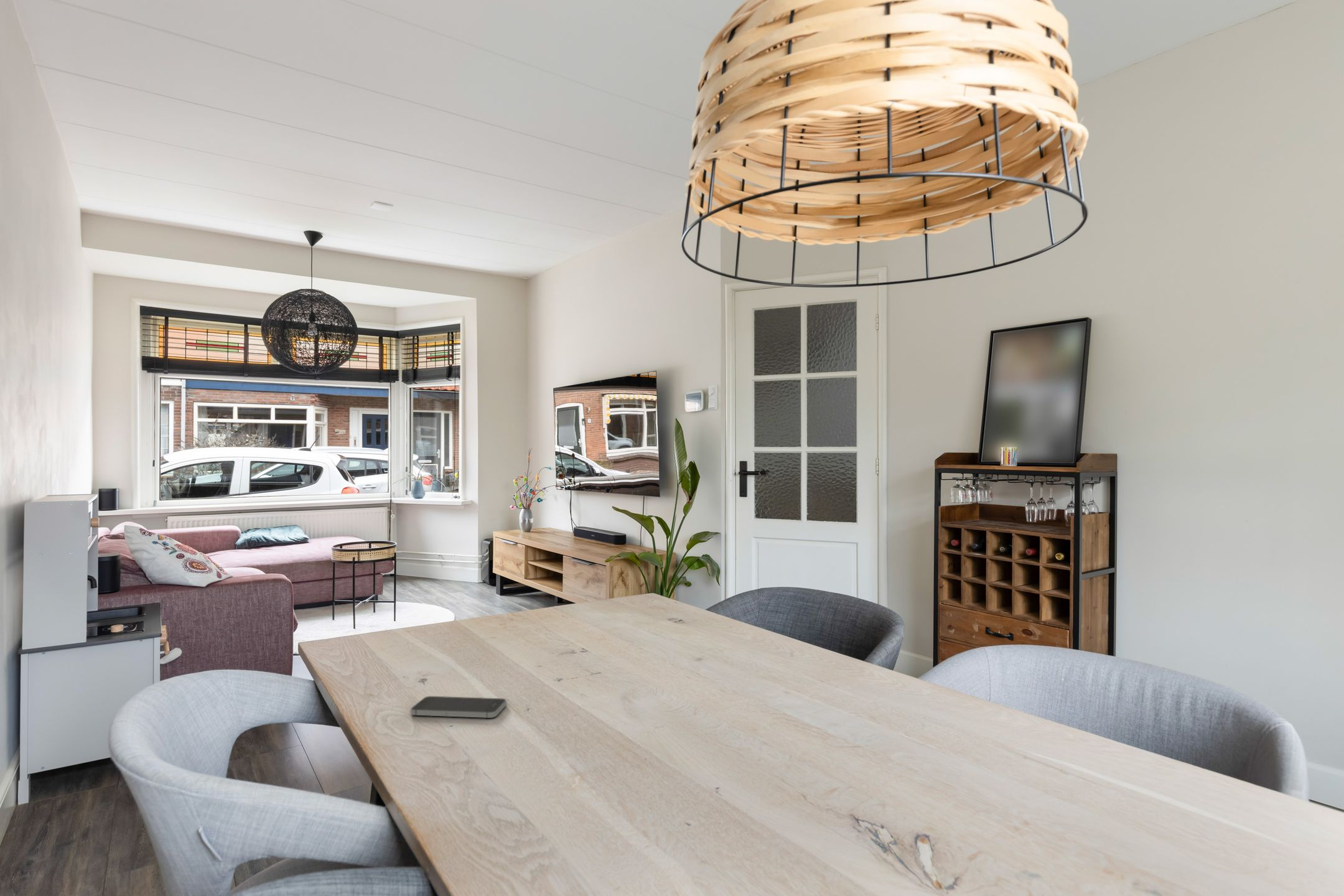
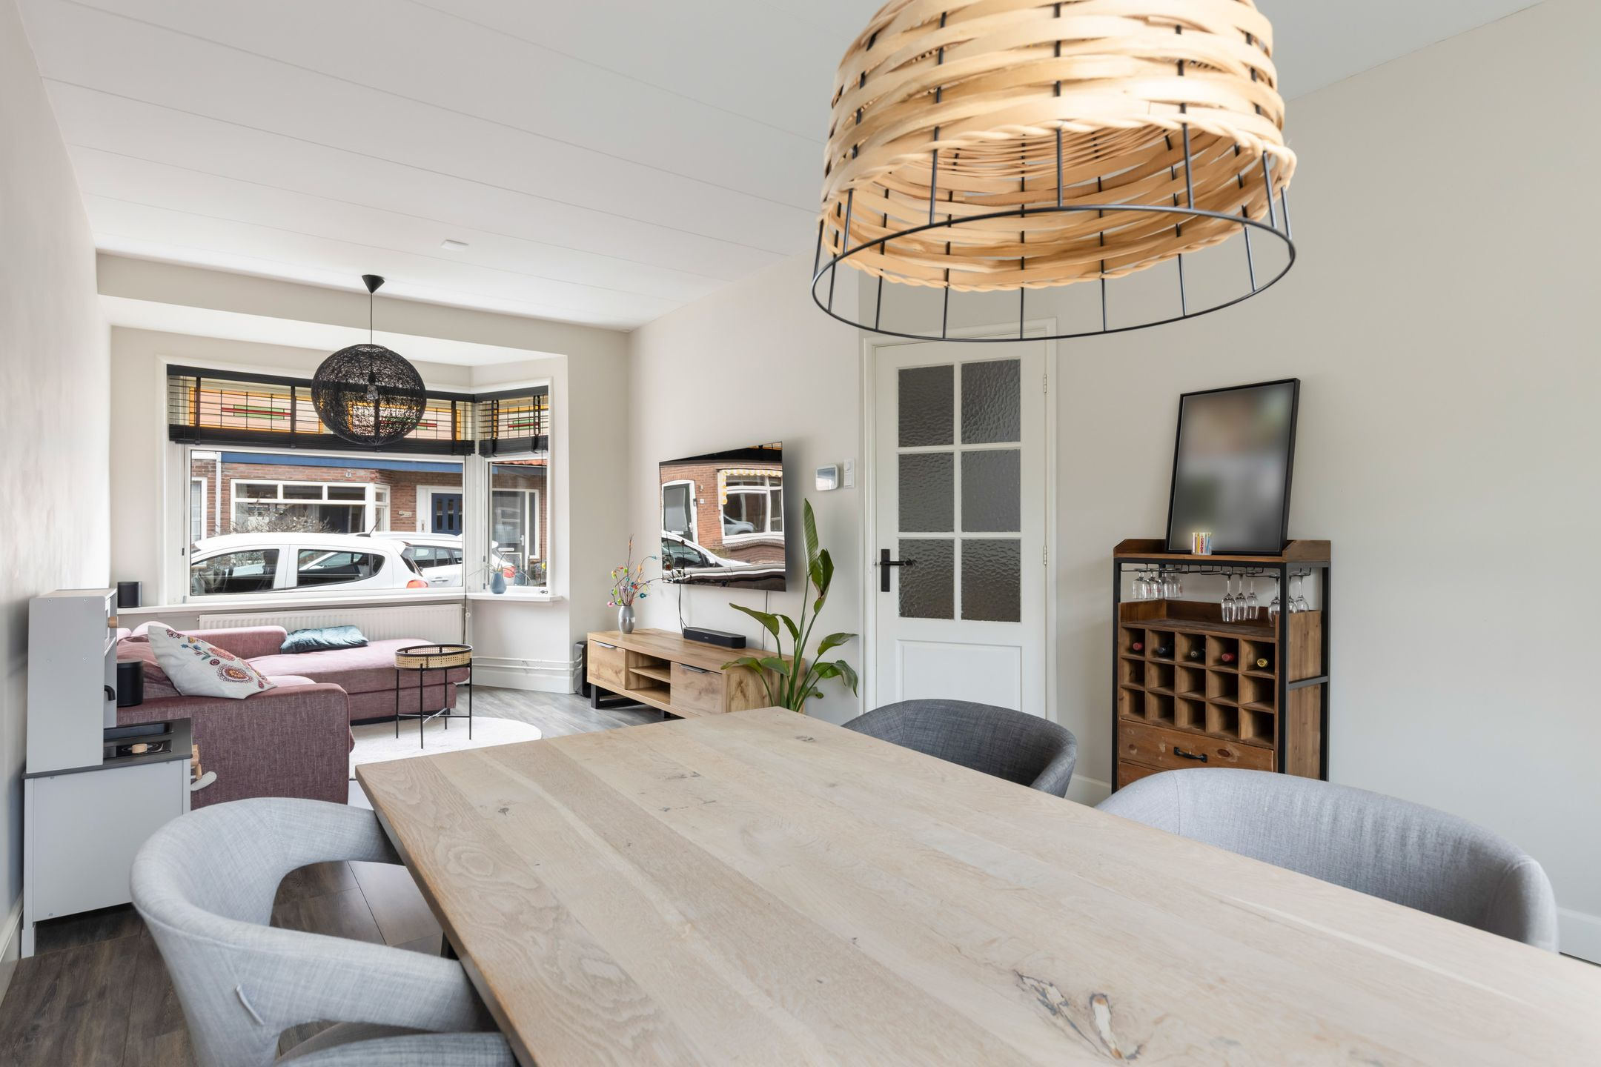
- smartphone (459, 706)
